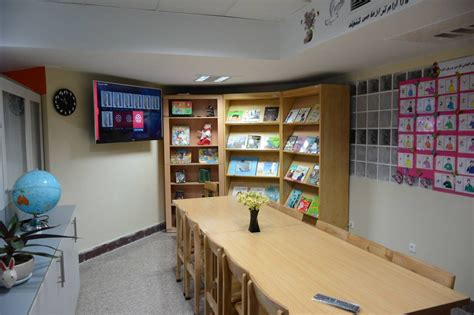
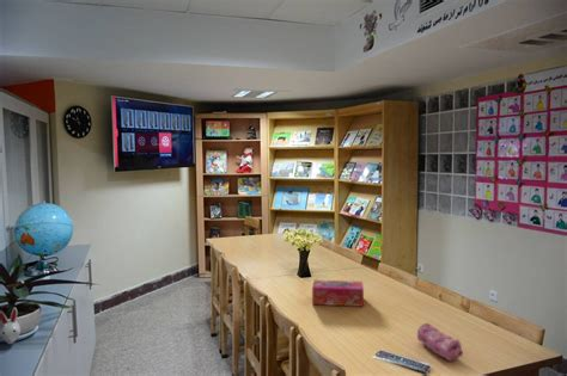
+ pencil case (438, 340)
+ tissue box (337, 292)
